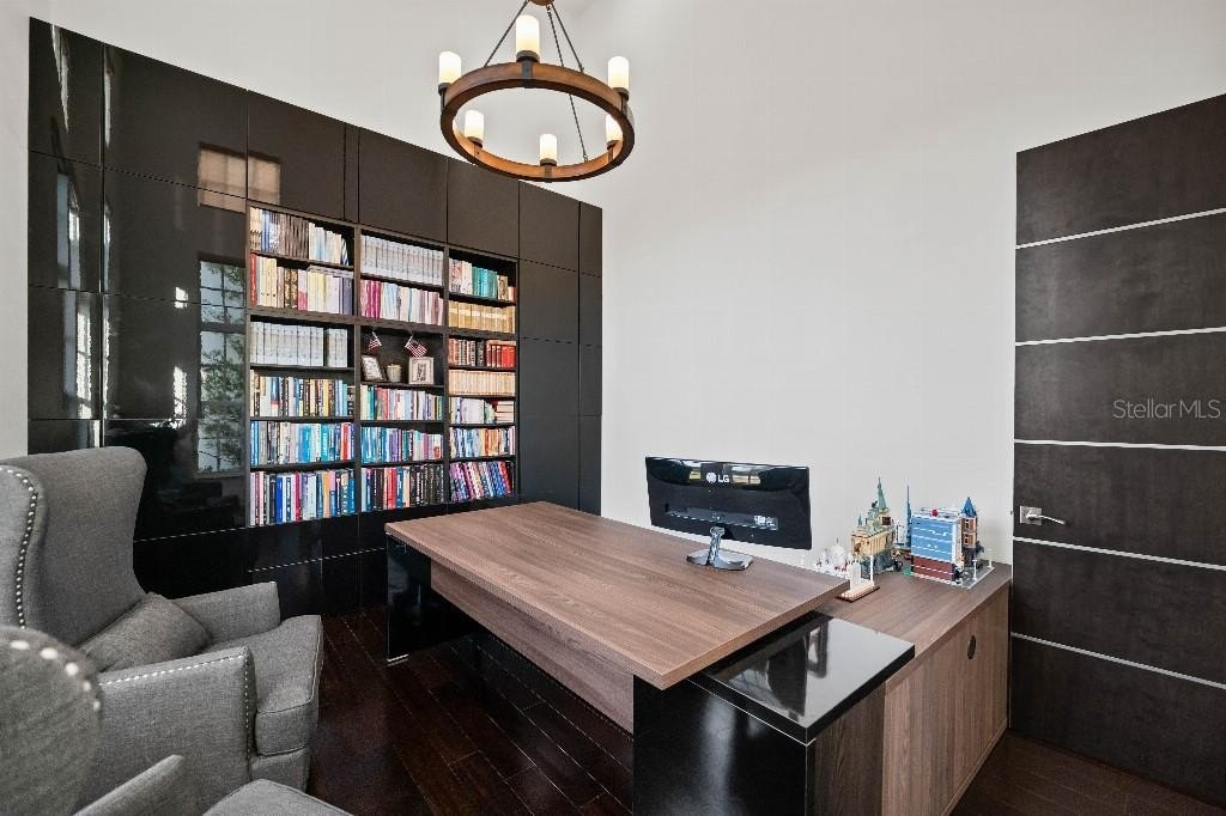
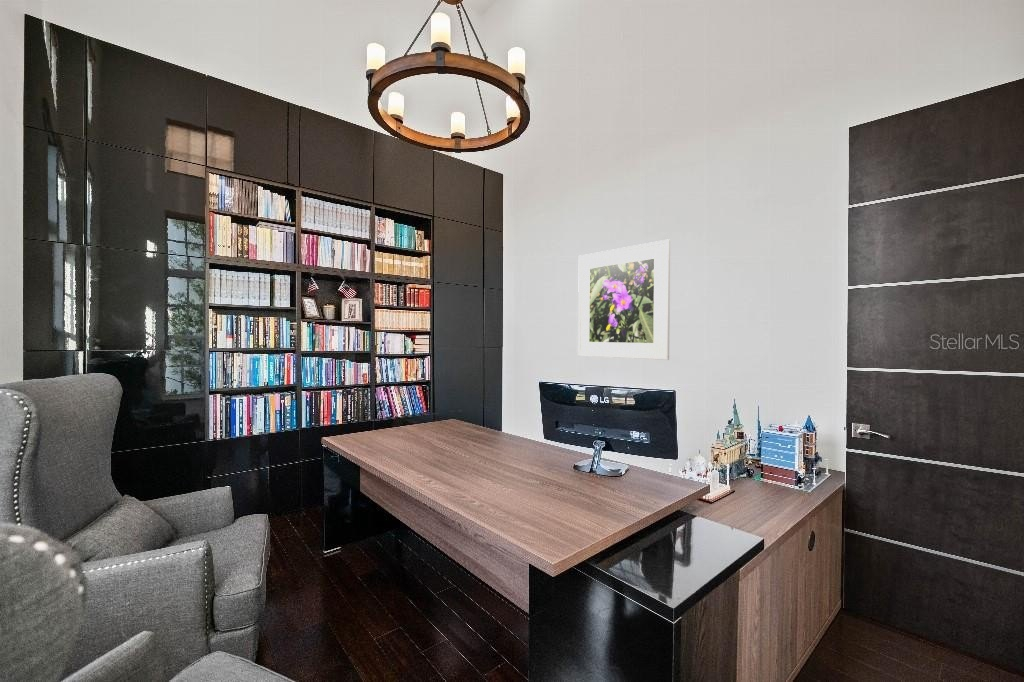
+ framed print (619, 303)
